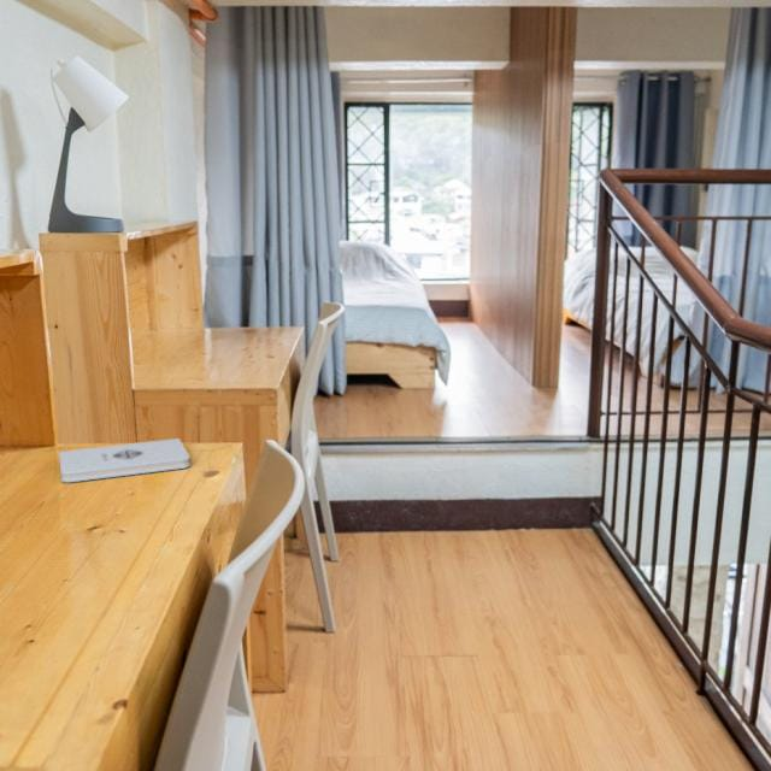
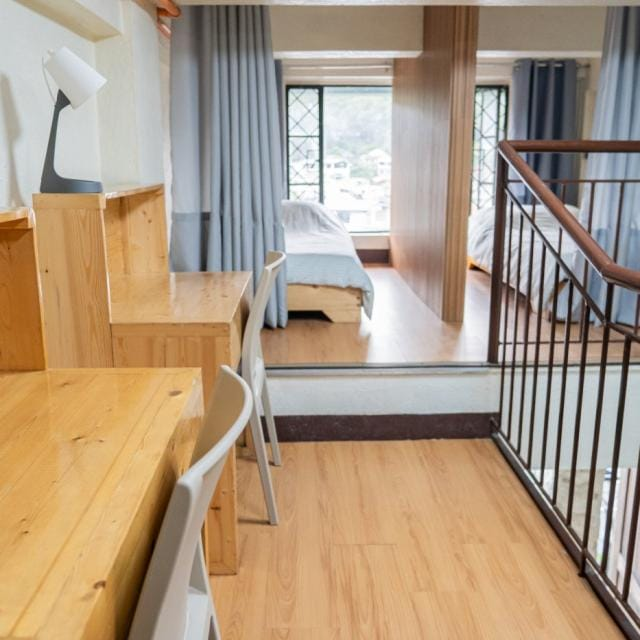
- notepad (124, 459)
